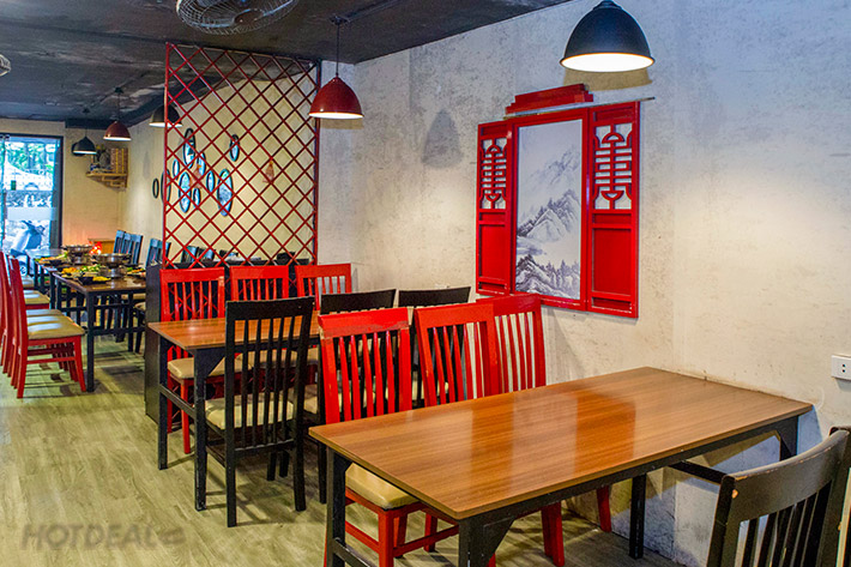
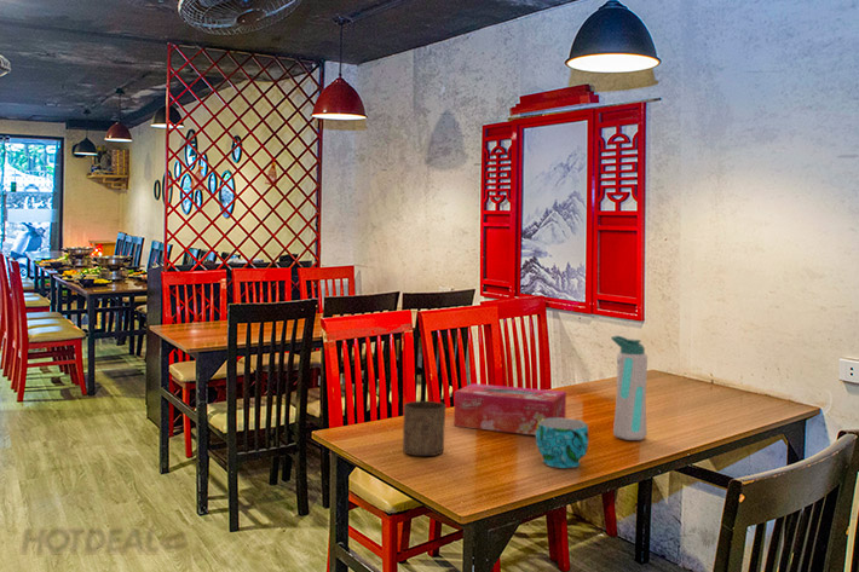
+ water bottle (628, 387)
+ tissue box (509, 408)
+ cup (423, 428)
+ cup (564, 444)
